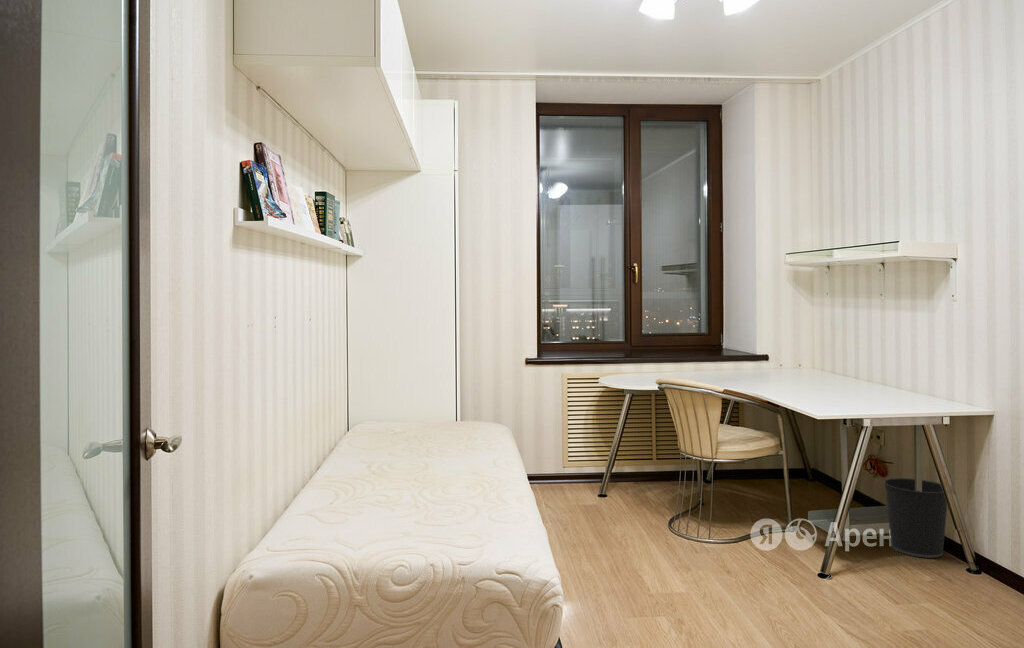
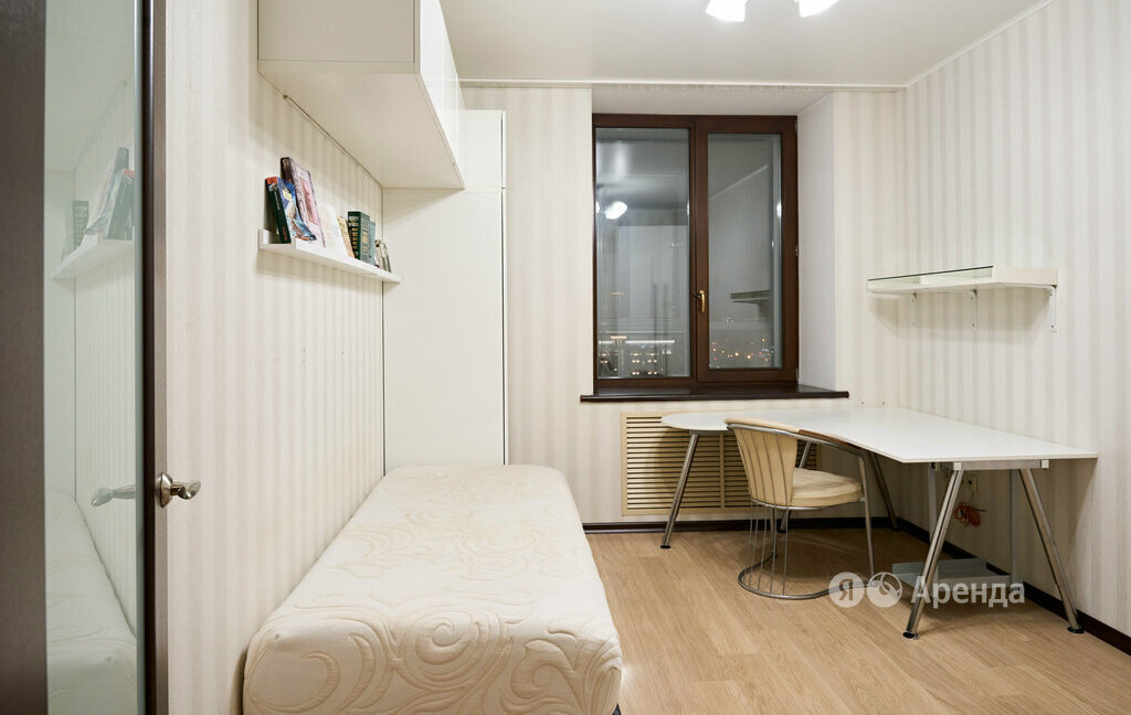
- wastebasket (916, 517)
